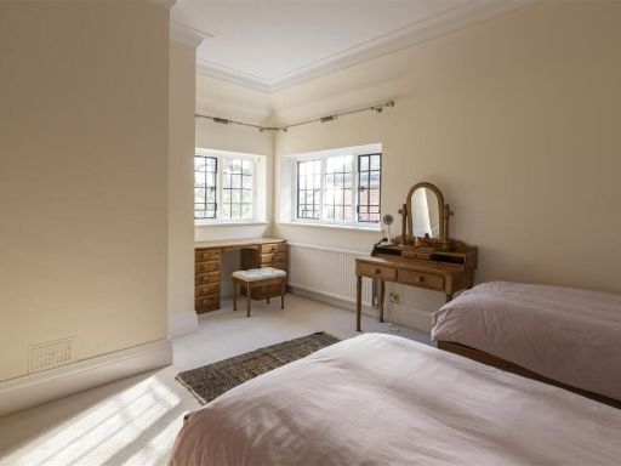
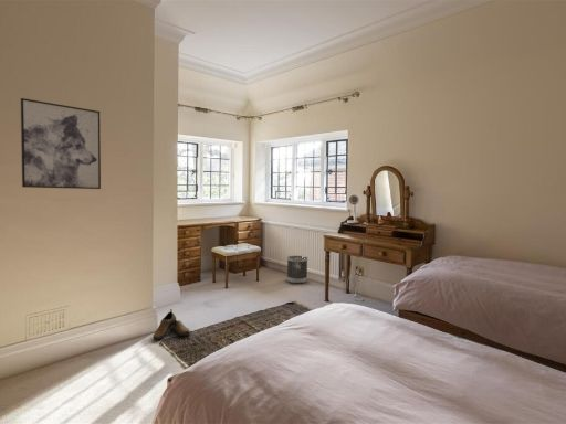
+ wall art (63, 147)
+ shoe (169, 324)
+ wastebasket (296, 268)
